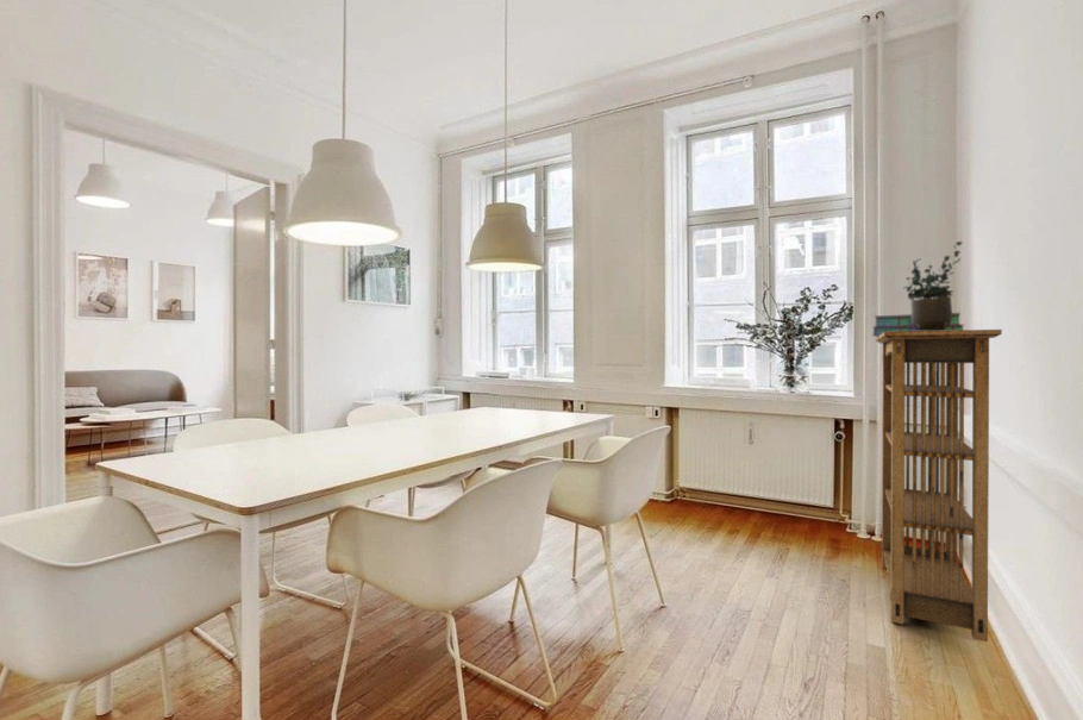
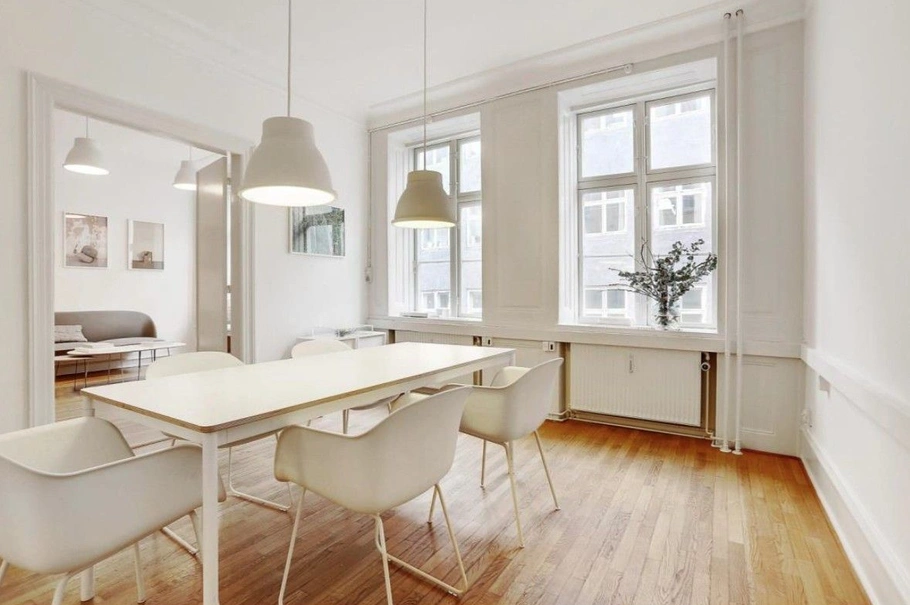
- bookshelf (928, 465)
- stack of books (914, 327)
- potted plant (932, 288)
